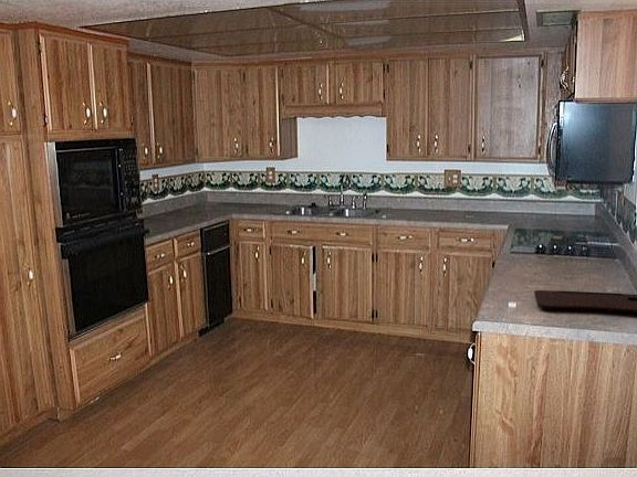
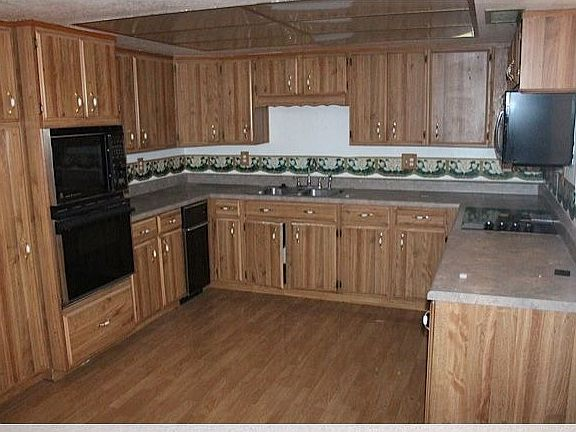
- cutting board (593, 303)
